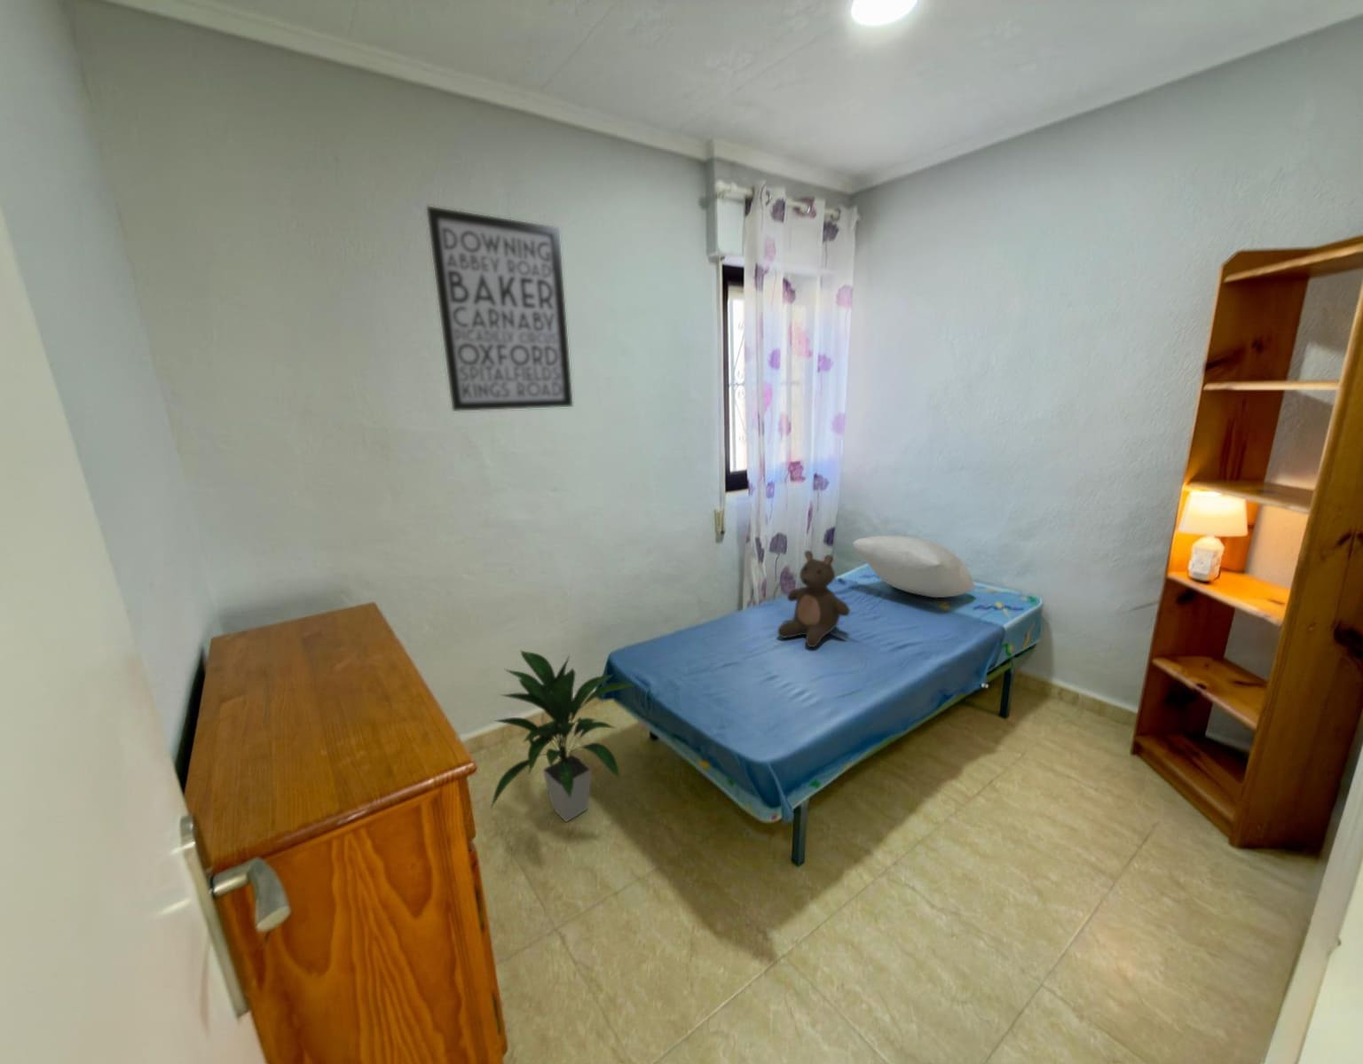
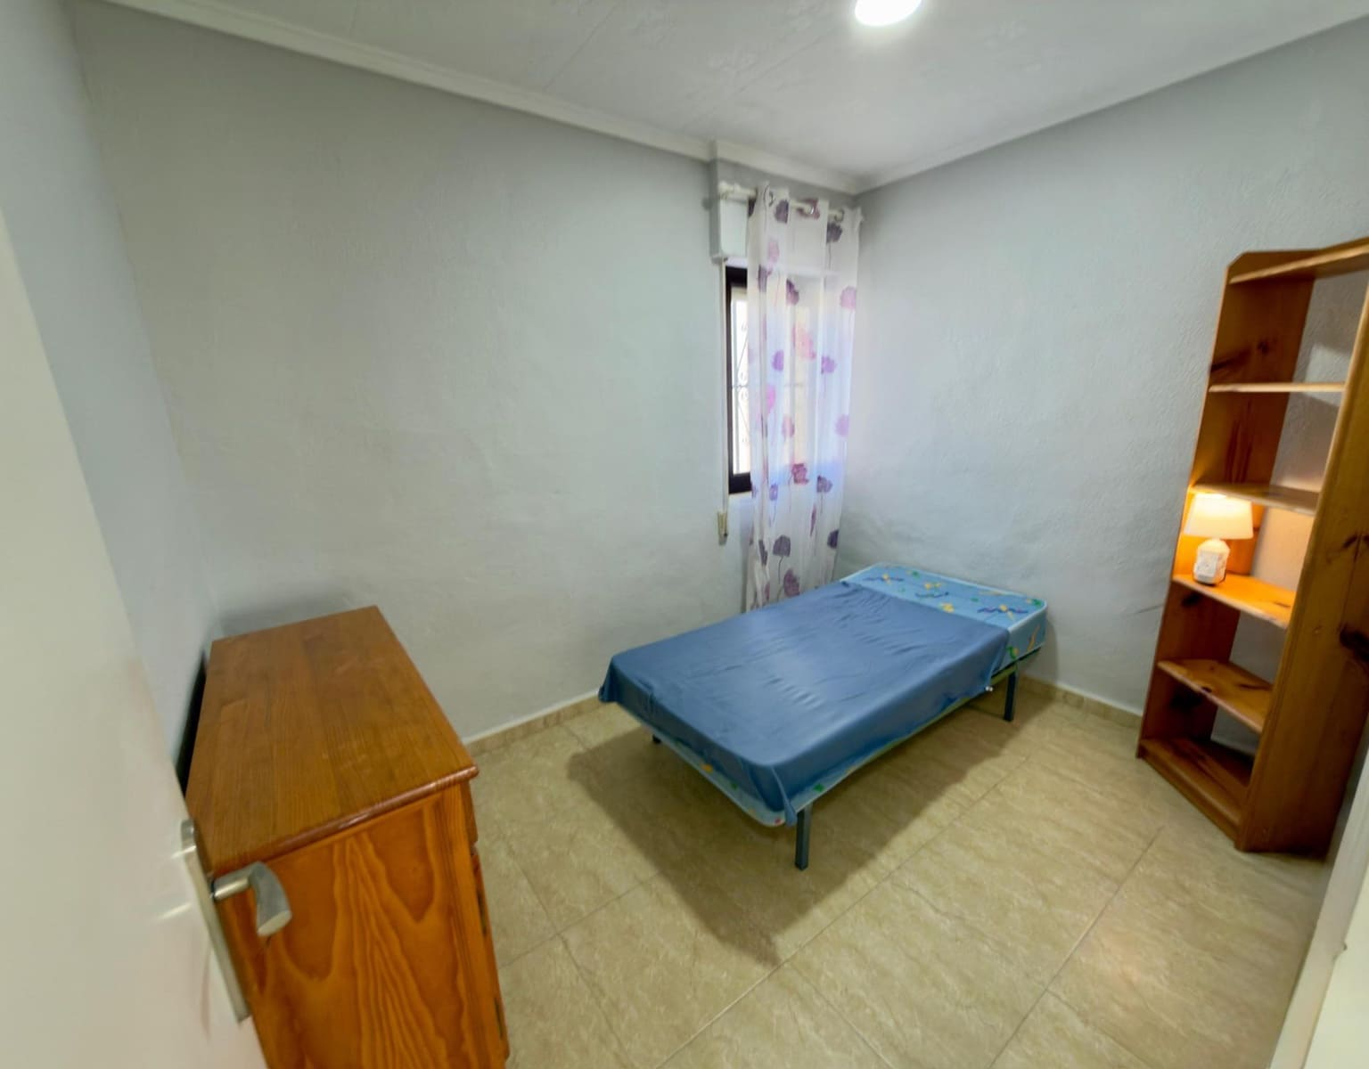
- wall art (507, 316)
- stuffed bear (810, 596)
- indoor plant (556, 733)
- pillow (914, 565)
